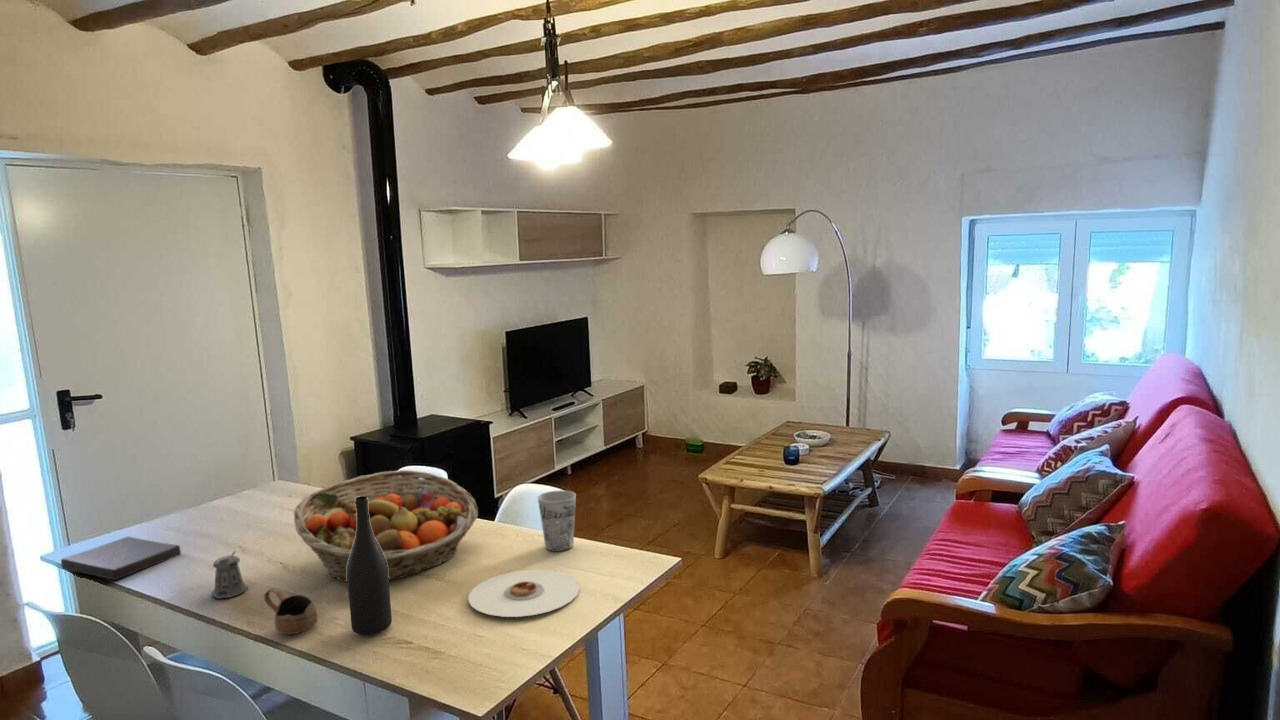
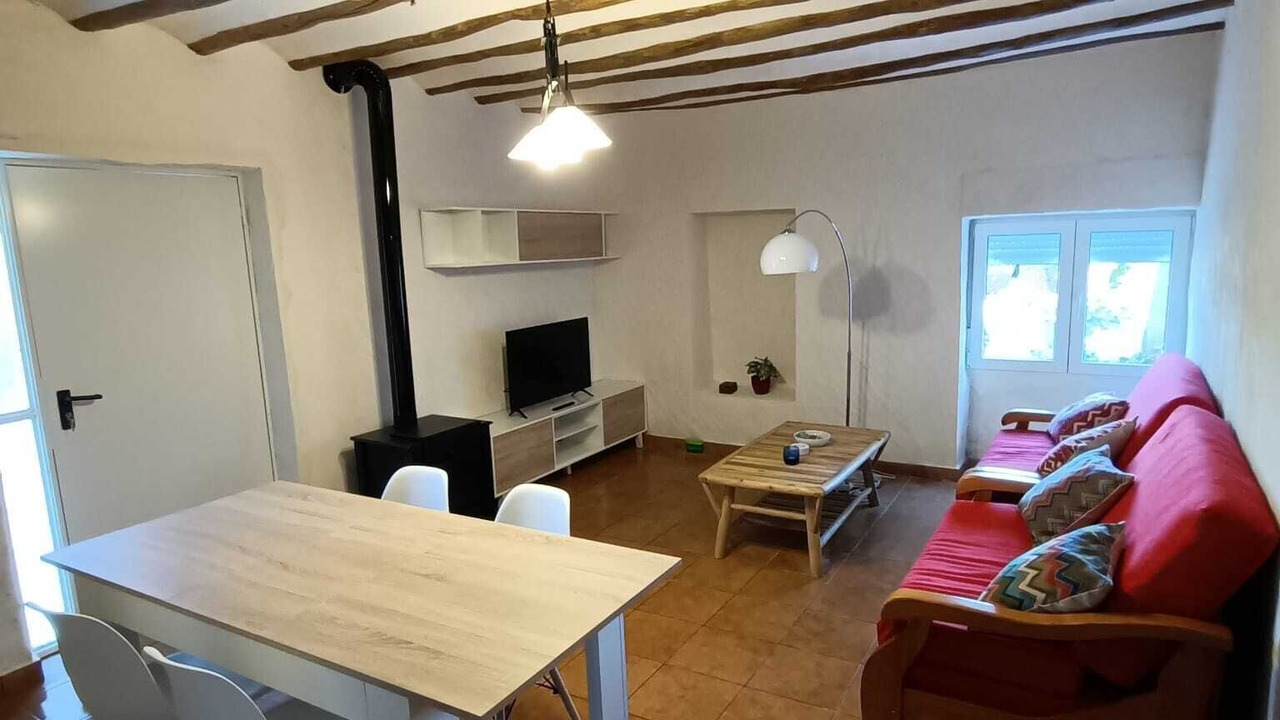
- cup (558, 521)
- cup (292, 608)
- book (121, 557)
- pepper shaker (229, 572)
- plate (524, 588)
- fruit basket (389, 523)
- wine bottle (366, 564)
